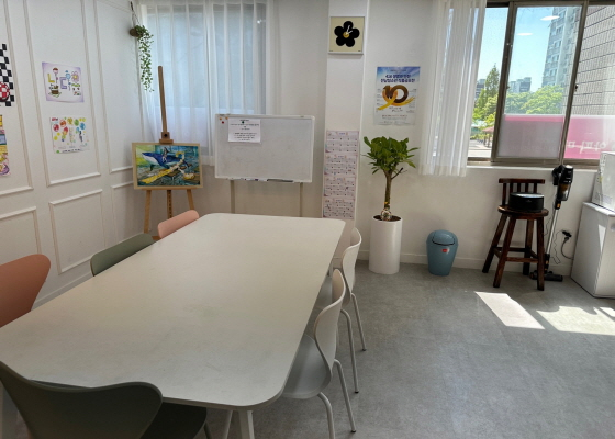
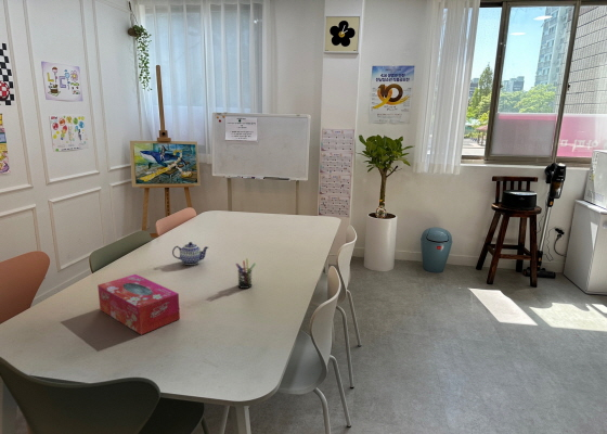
+ teapot (191, 252)
+ tissue box (138, 302)
+ pen holder (246, 272)
